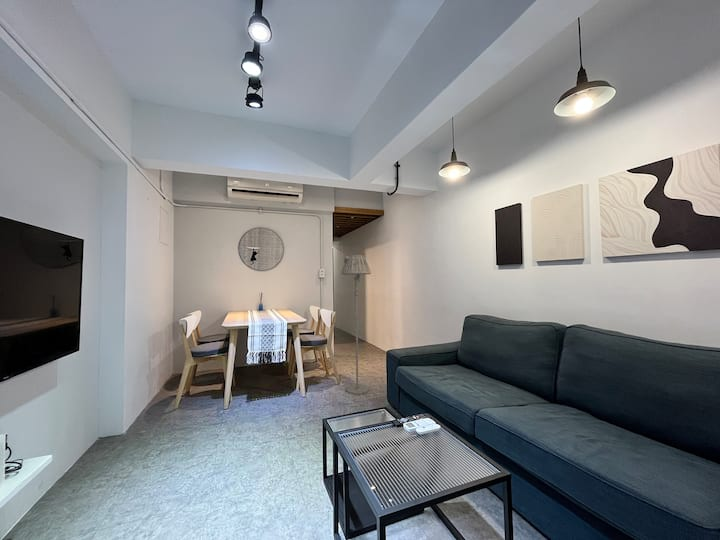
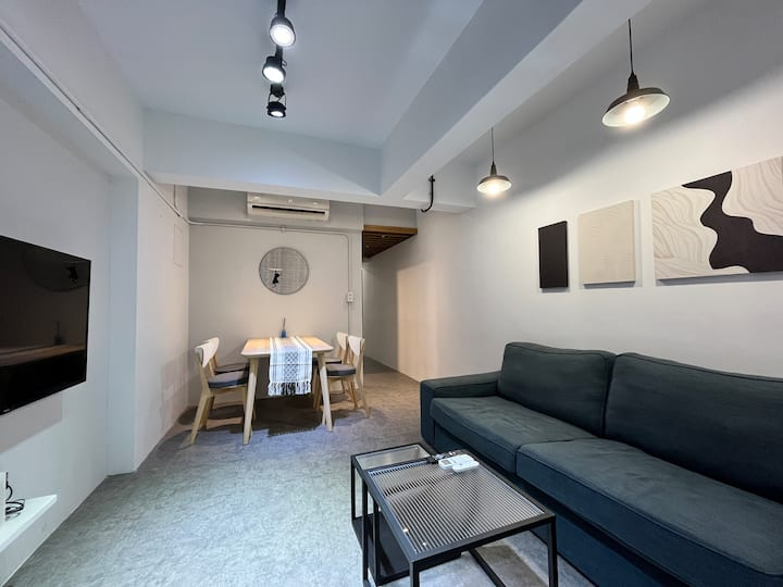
- floor lamp (356, 322)
